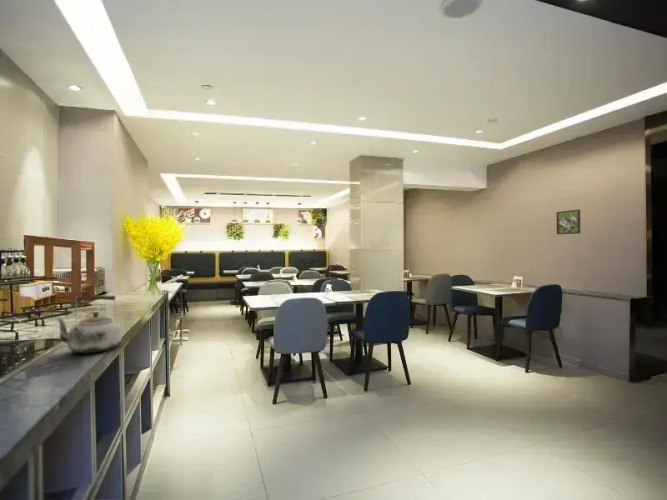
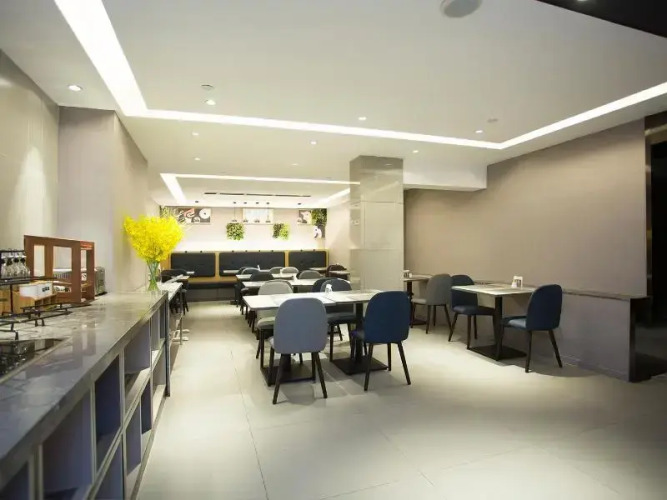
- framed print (568, 222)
- kettle (89, 322)
